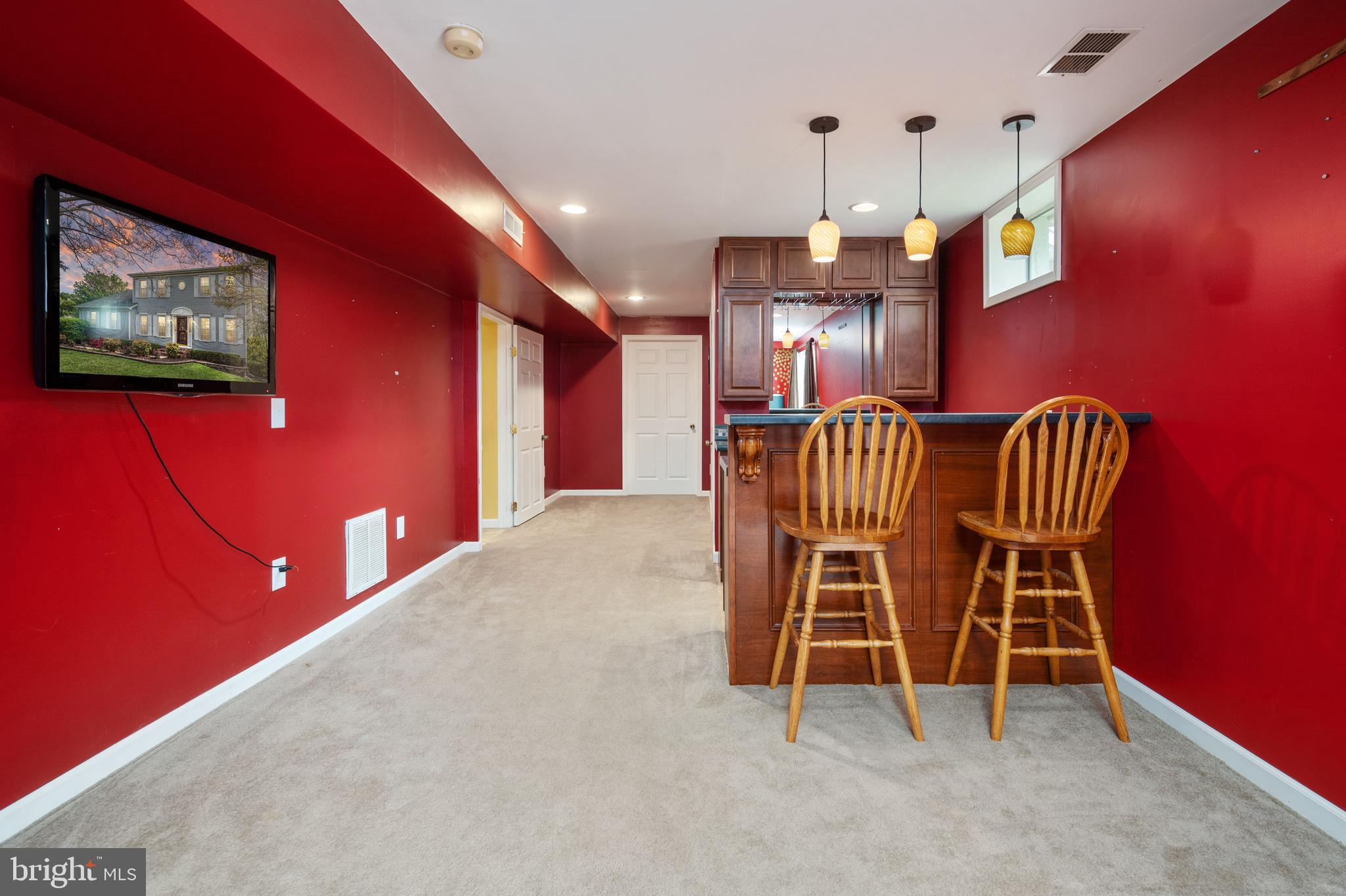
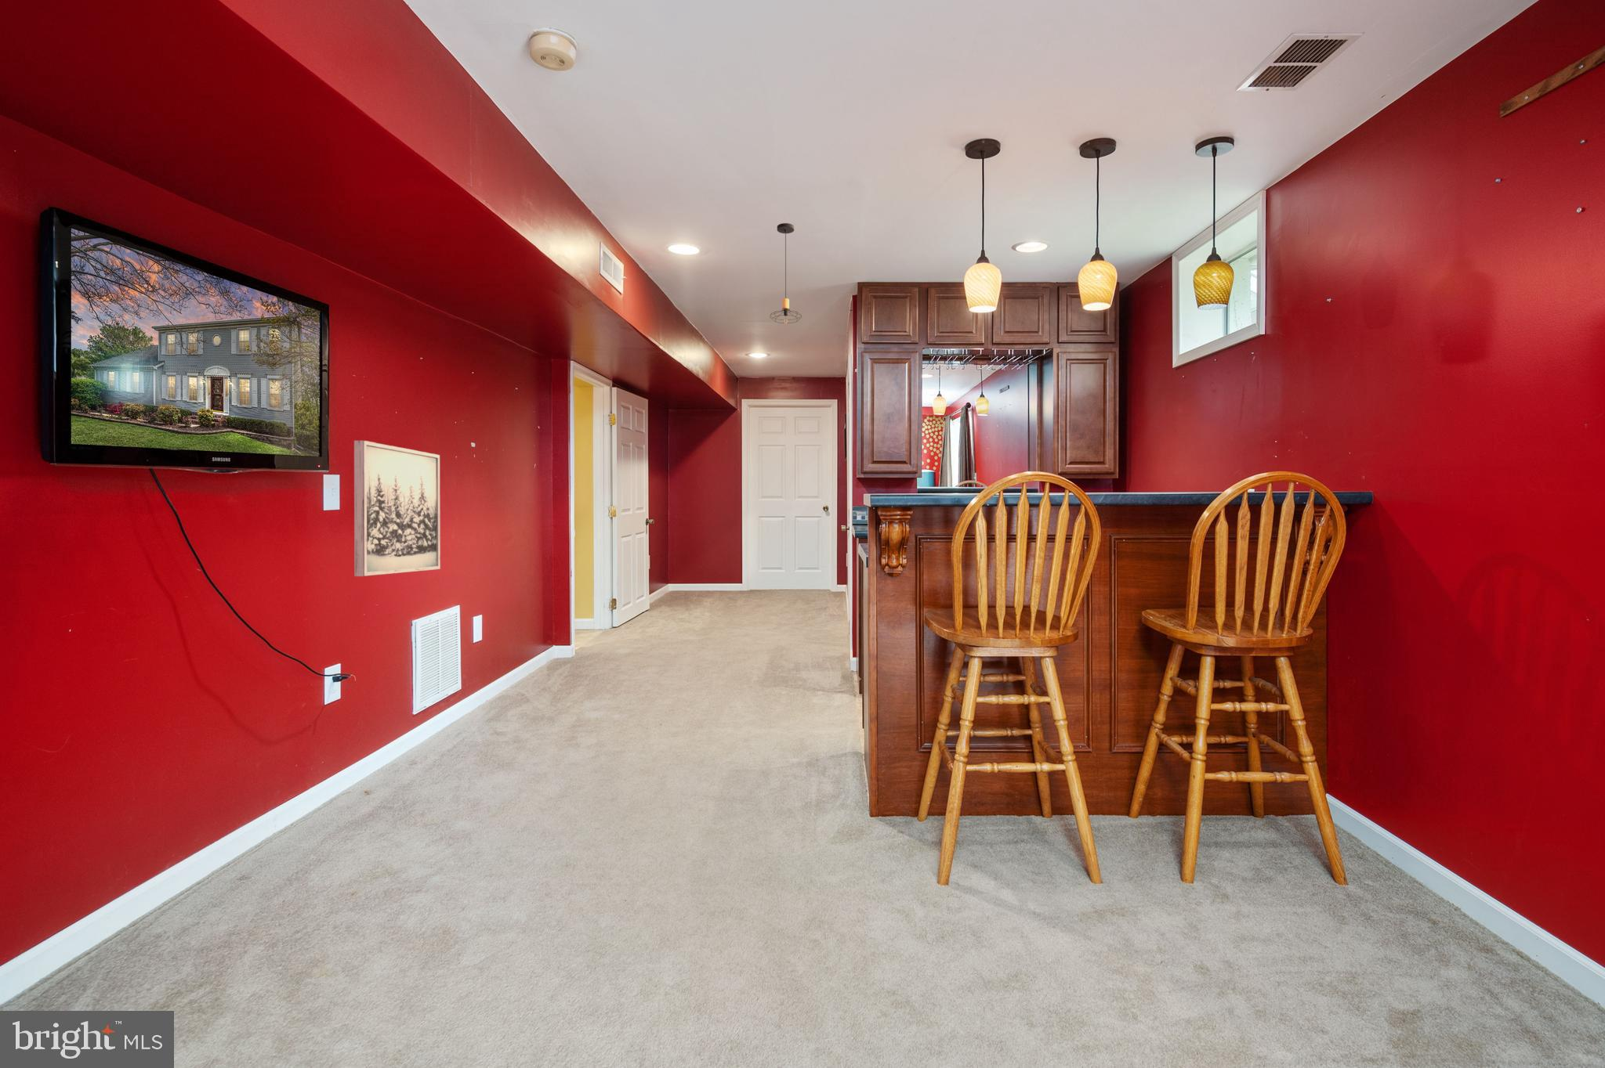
+ wall art (401, 510)
+ pendant light (786, 277)
